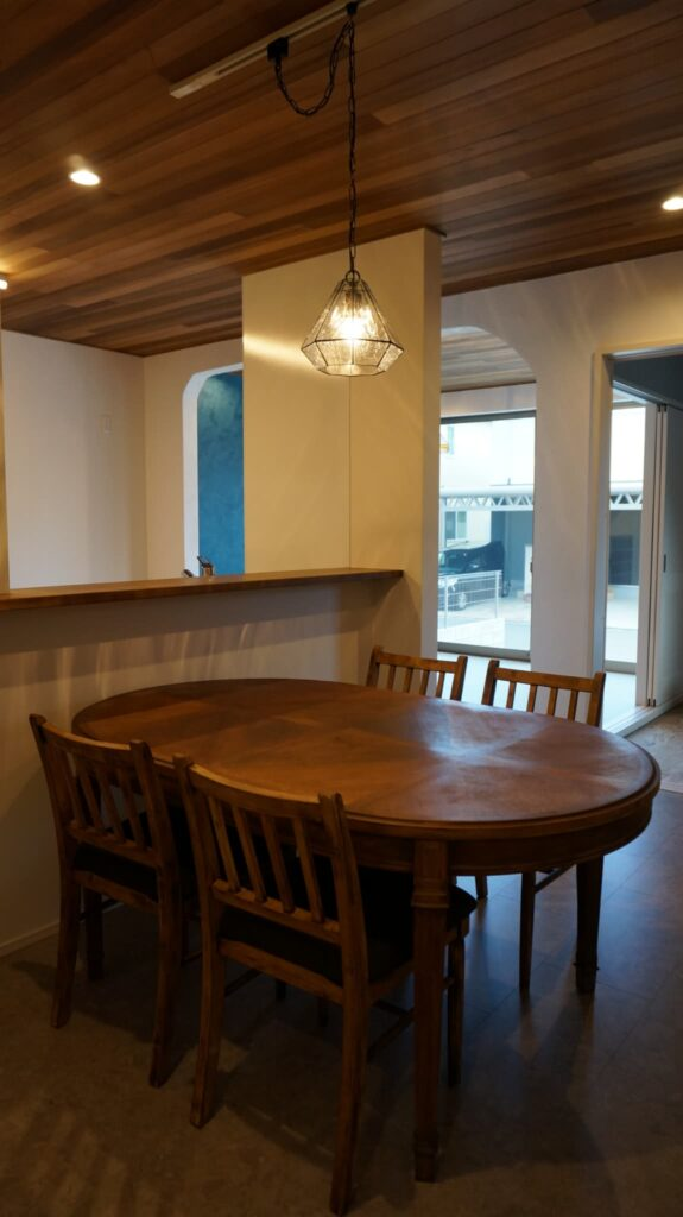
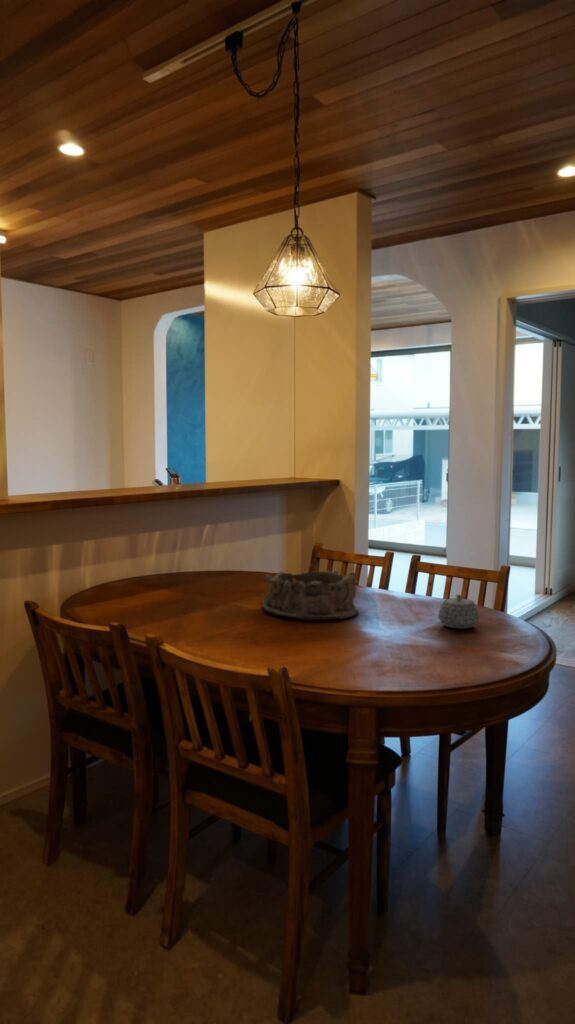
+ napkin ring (309, 591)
+ teapot (457, 610)
